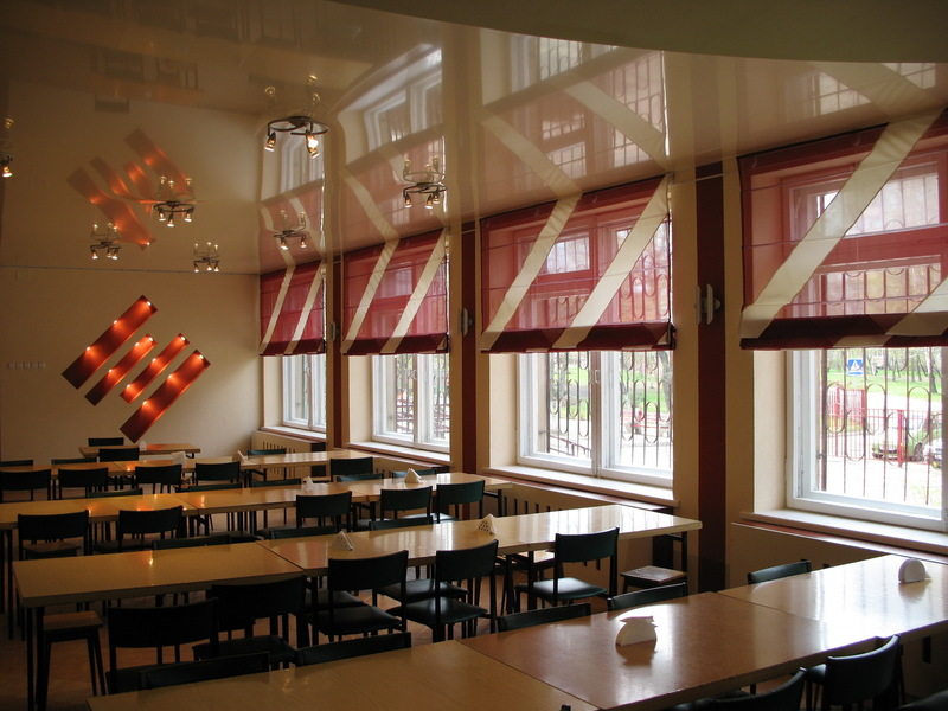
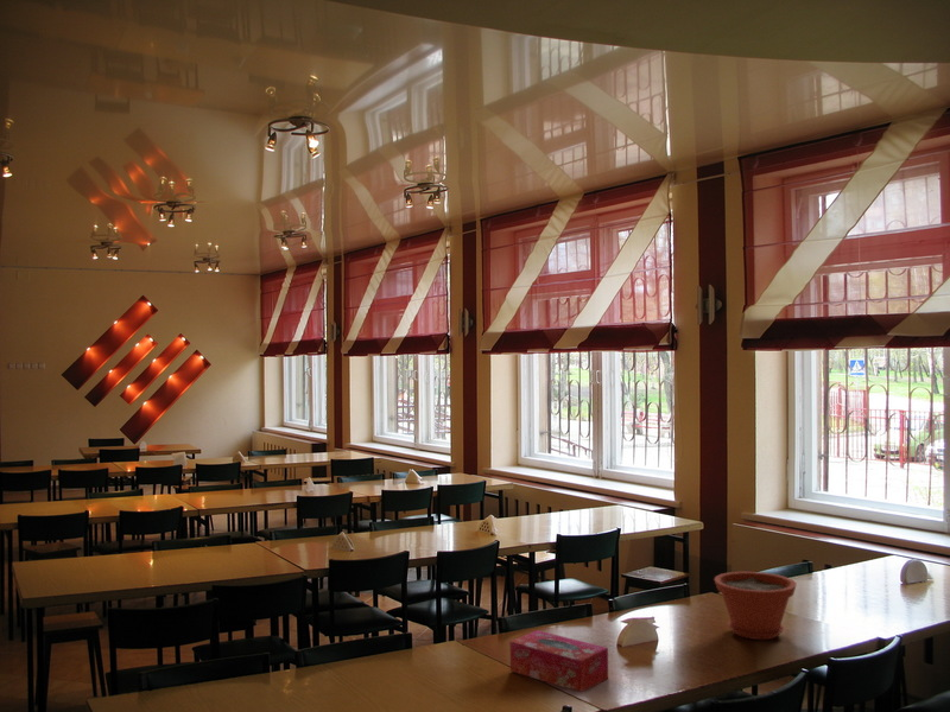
+ tissue box (558, 659)
+ plant pot (755, 606)
